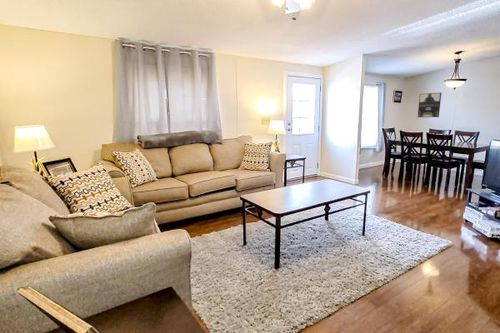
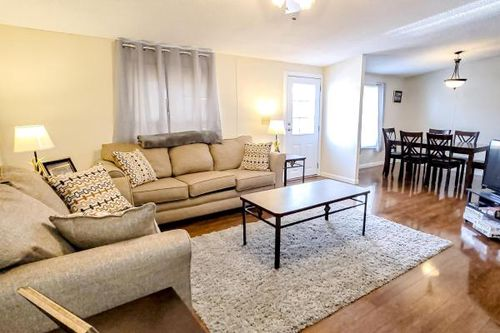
- wall art (429, 105)
